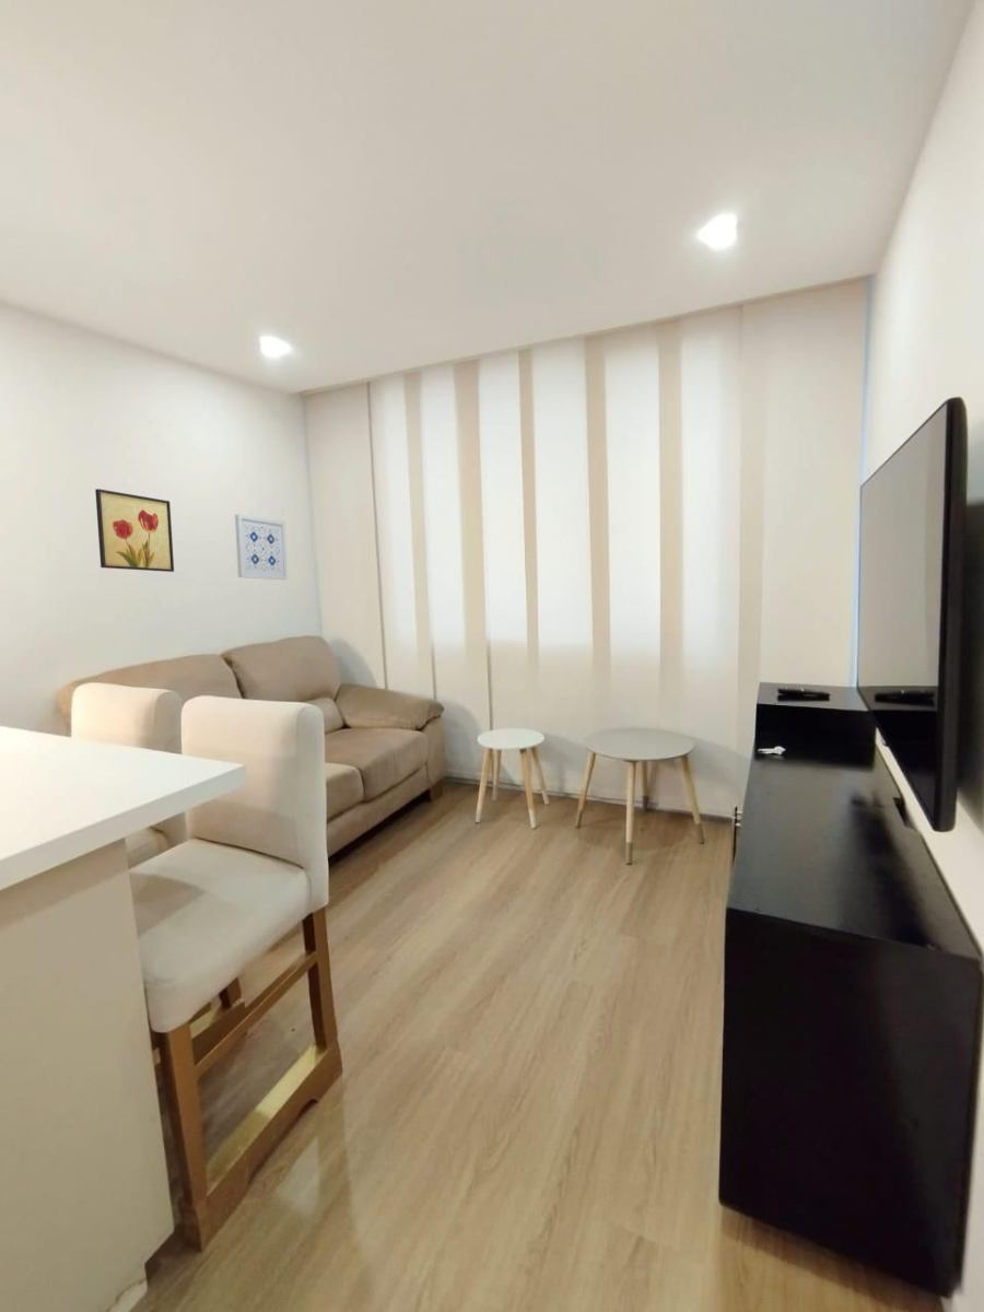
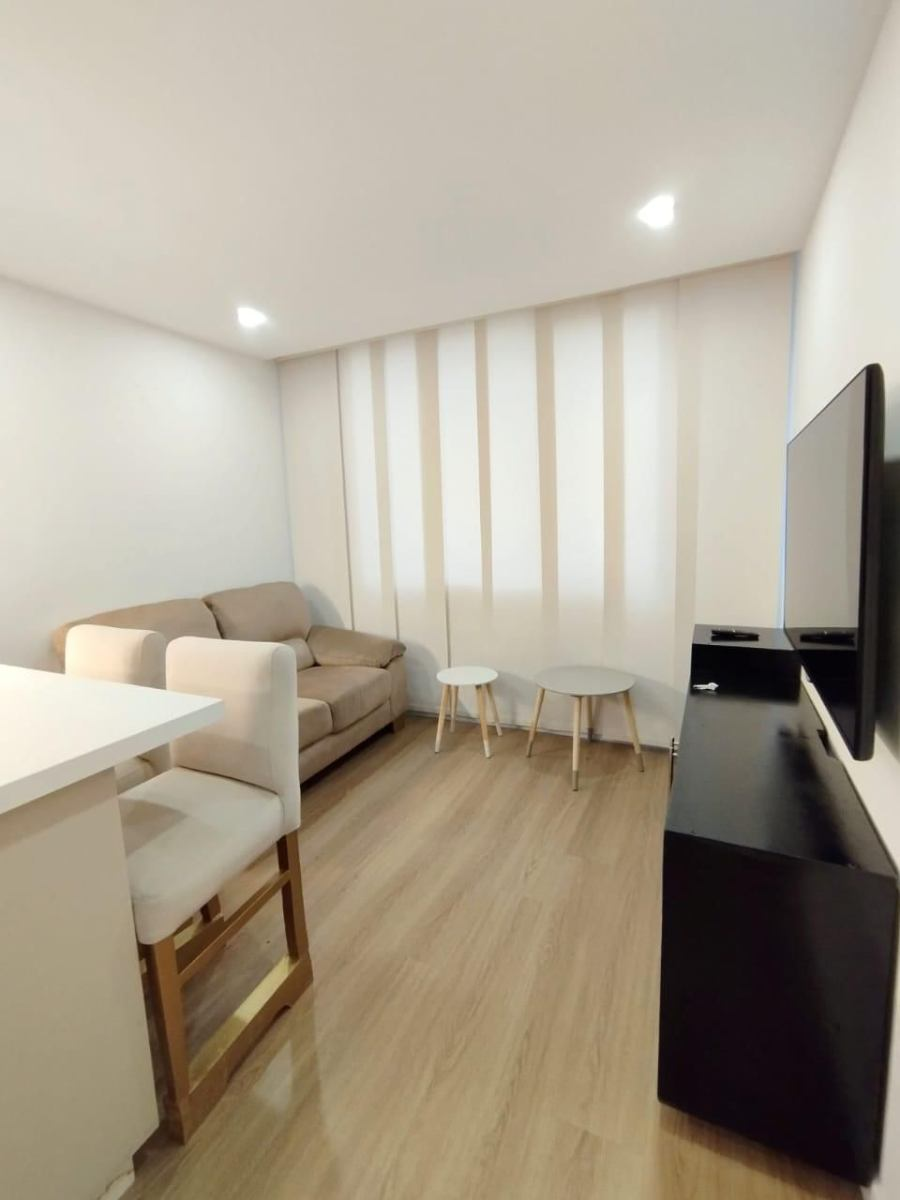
- wall art (136, 532)
- wall art (262, 548)
